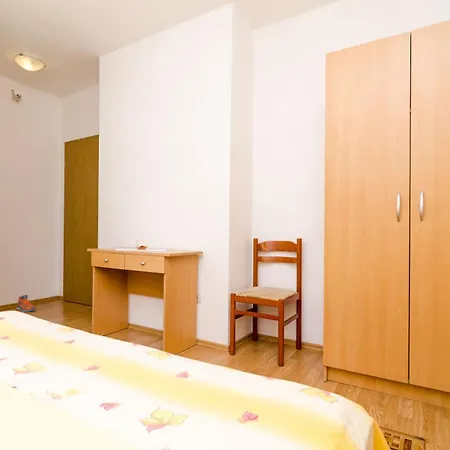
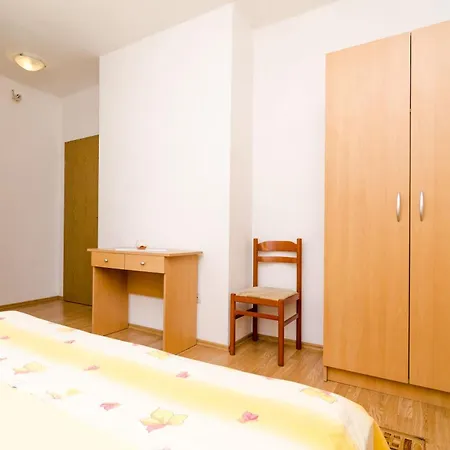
- sneaker (25, 302)
